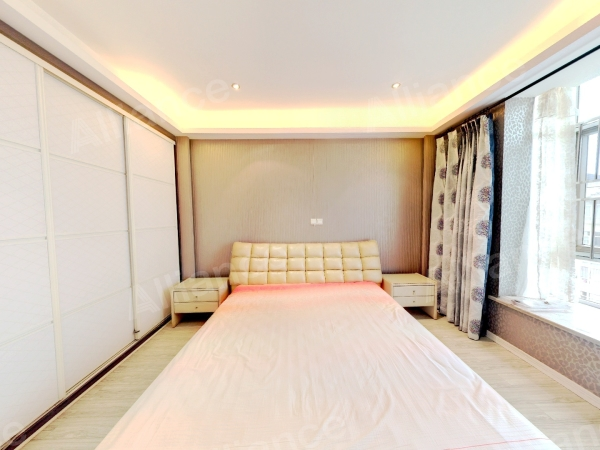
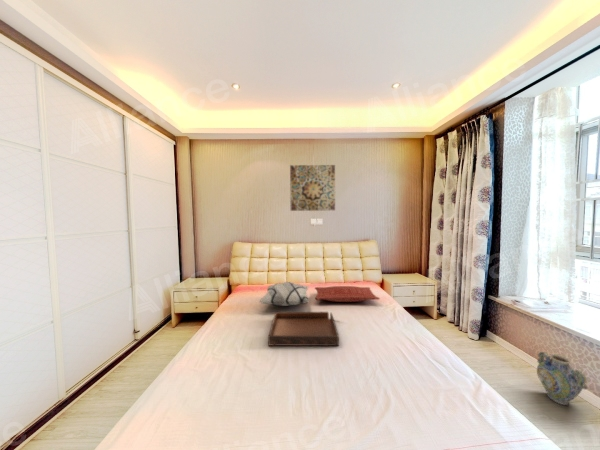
+ pillow (344, 293)
+ serving tray (303, 326)
+ wall art (312, 188)
+ decorative pillow (286, 293)
+ ceramic jug (558, 378)
